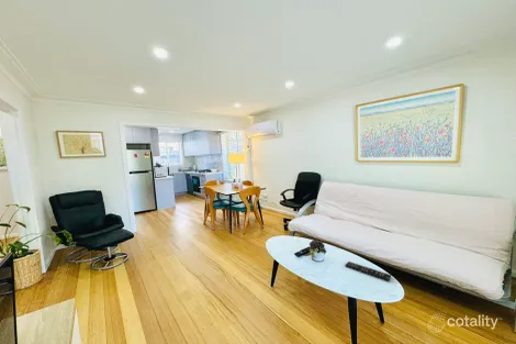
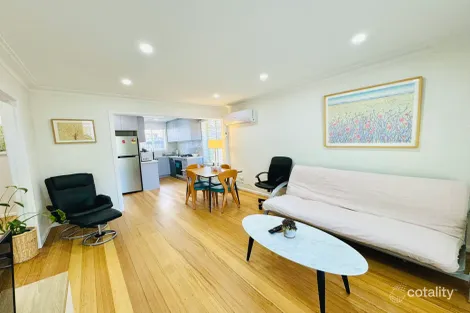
- remote control (367, 270)
